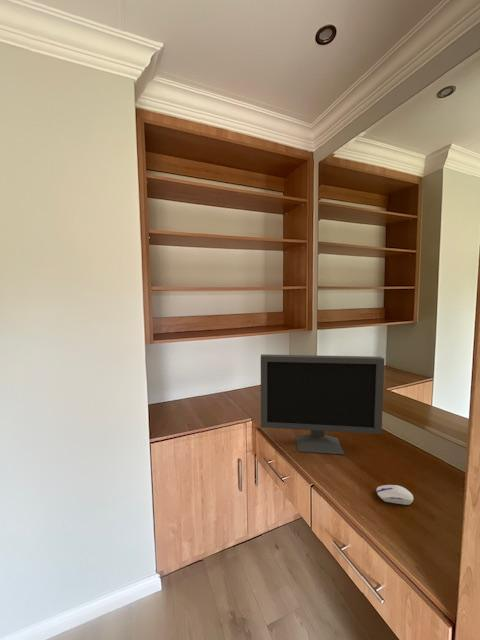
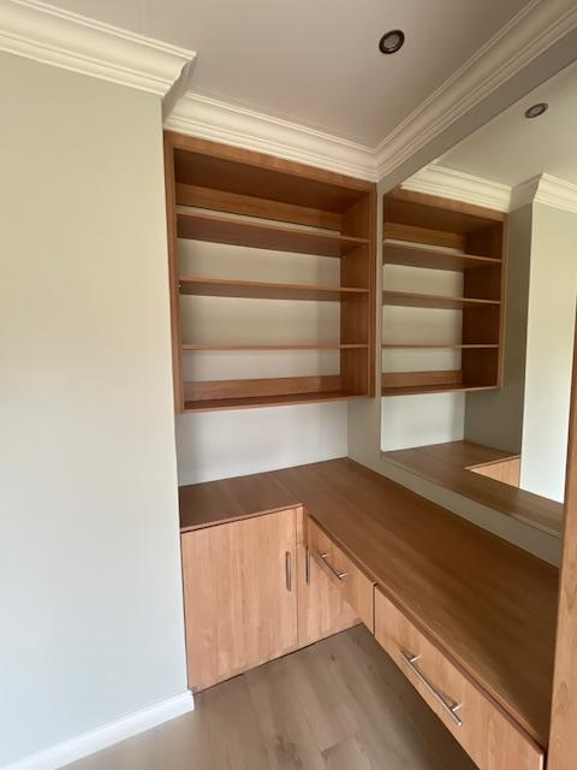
- computer mouse (394, 493)
- monitor (319, 401)
